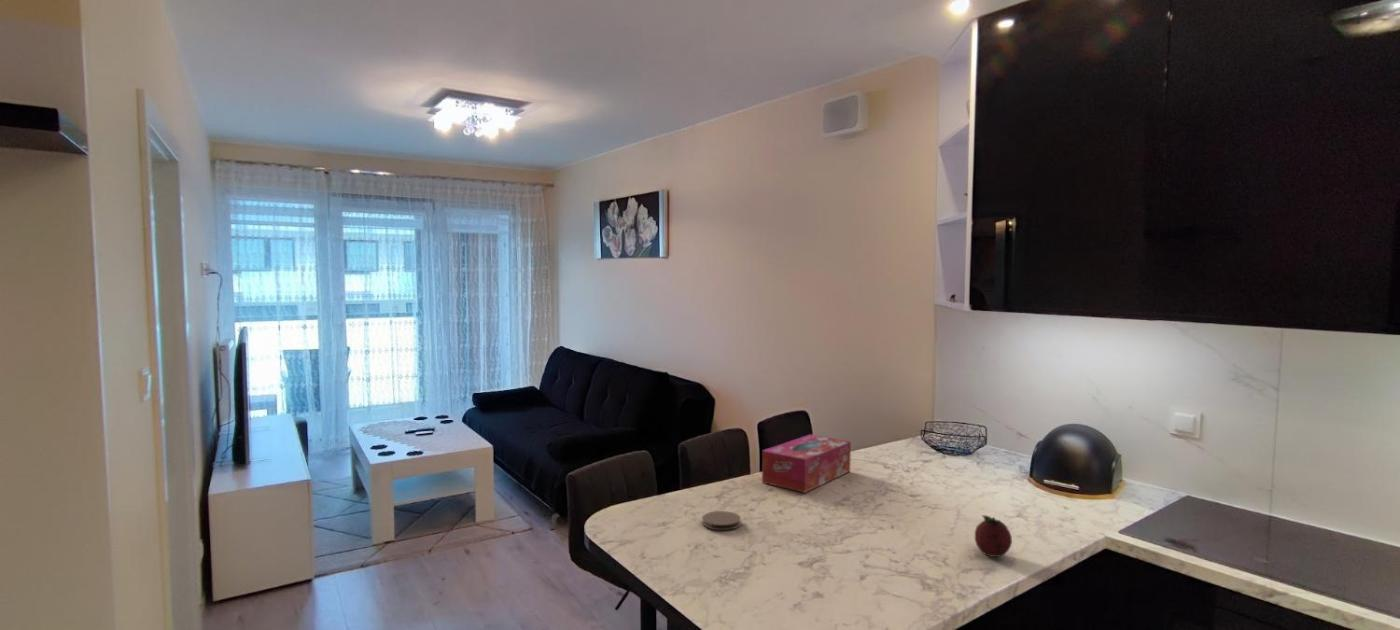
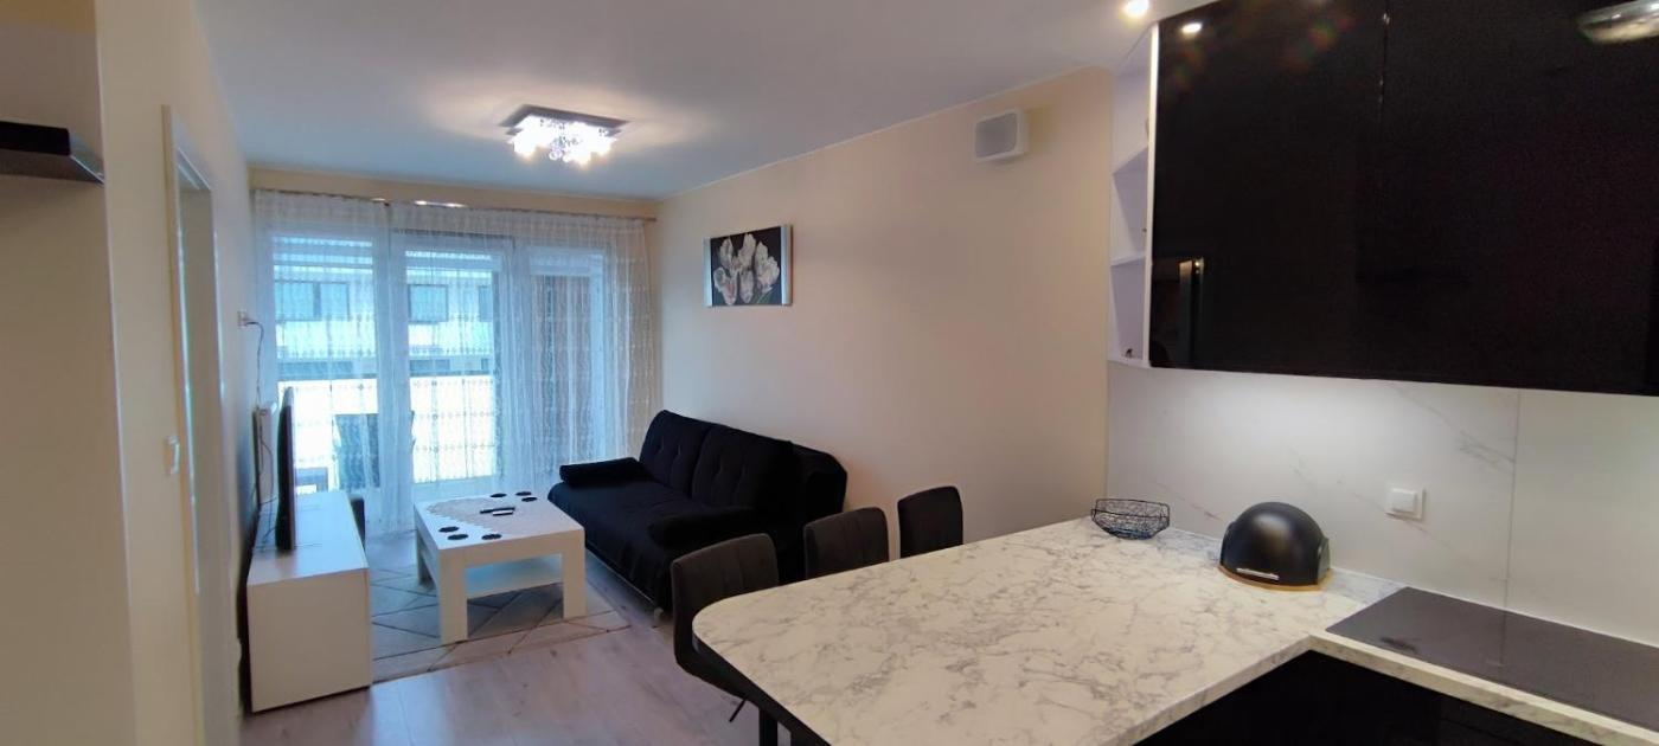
- tissue box (807, 461)
- fruit (992, 534)
- coaster (721, 520)
